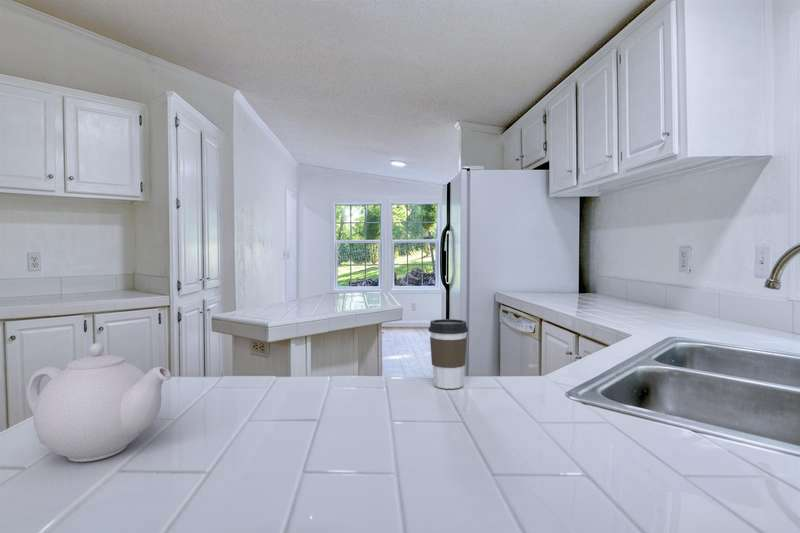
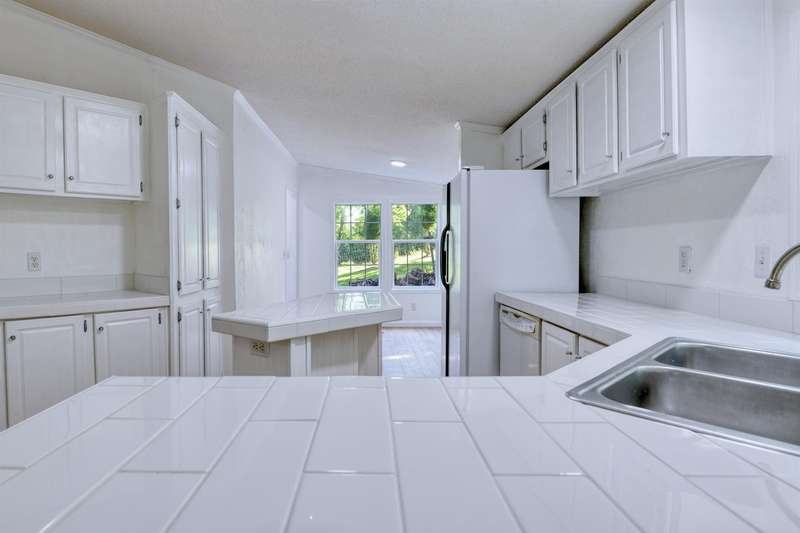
- teapot (97, 396)
- coffee cup (448, 353)
